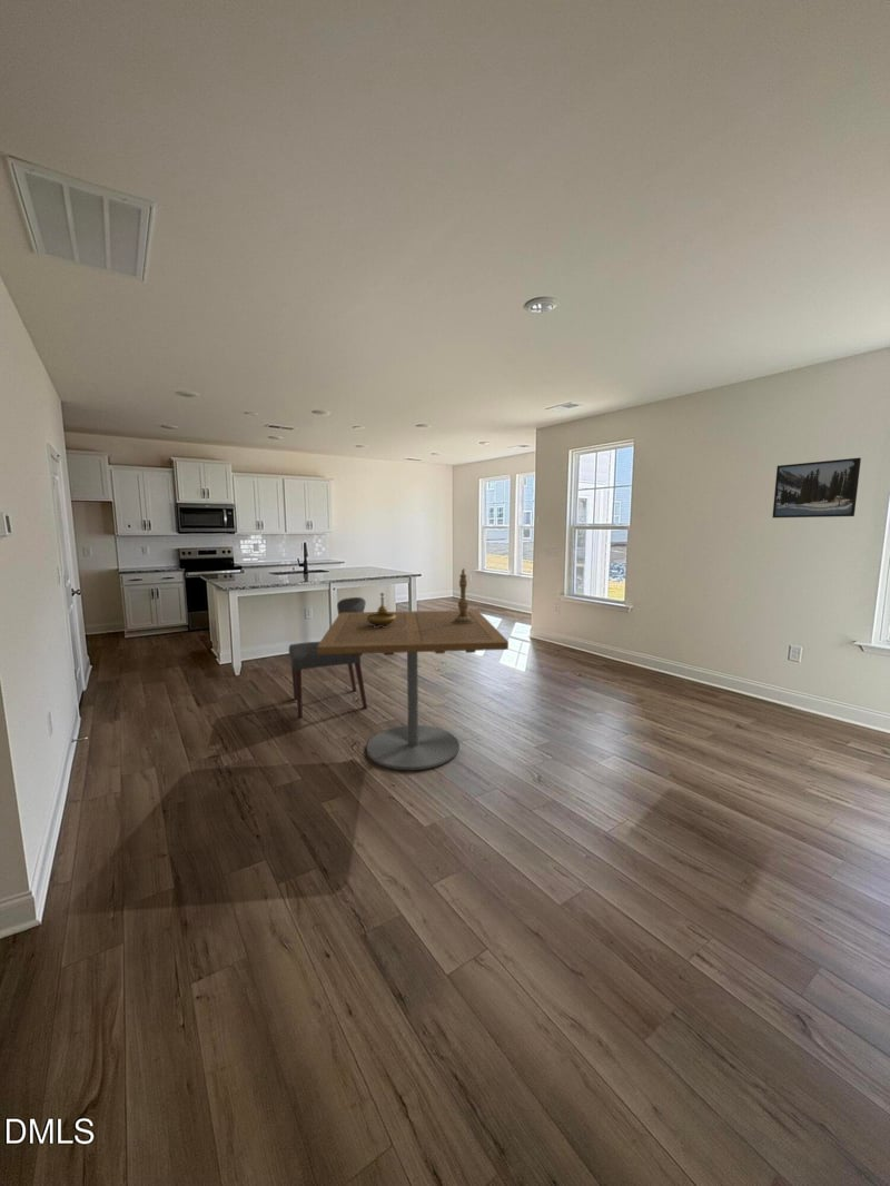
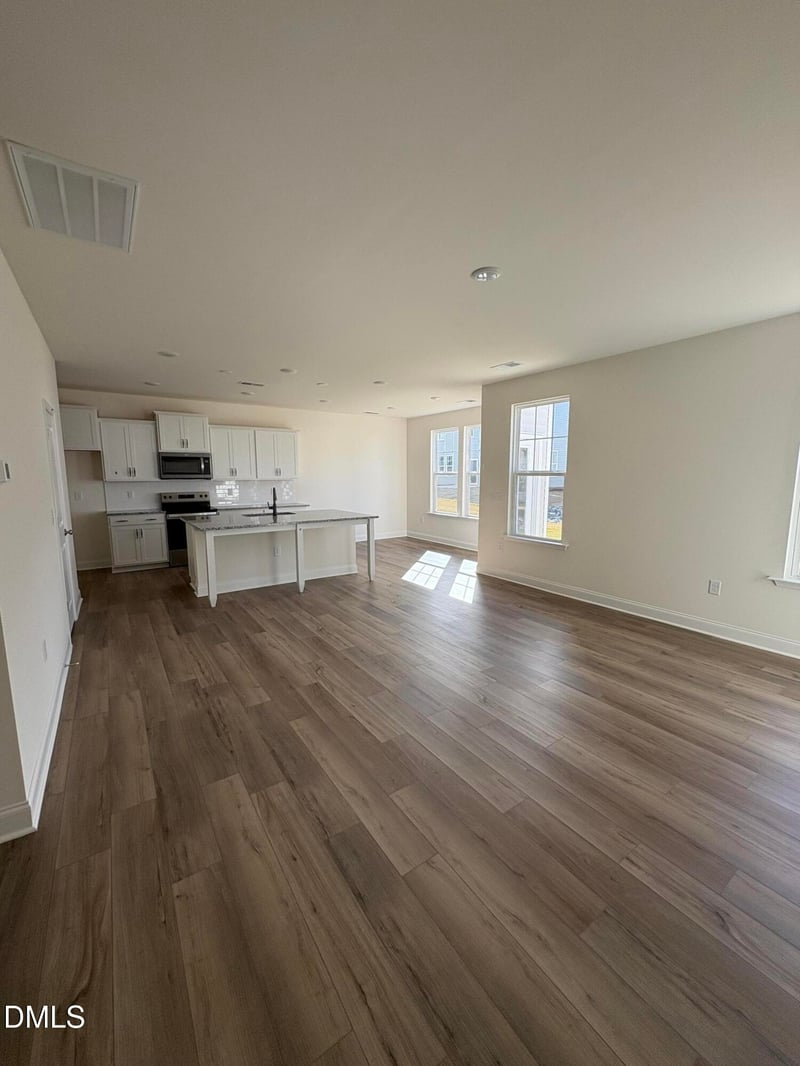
- chair (328, 654)
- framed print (813, 490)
- candlestick (463, 594)
- dining table (412, 686)
- decorative bowl (380, 609)
